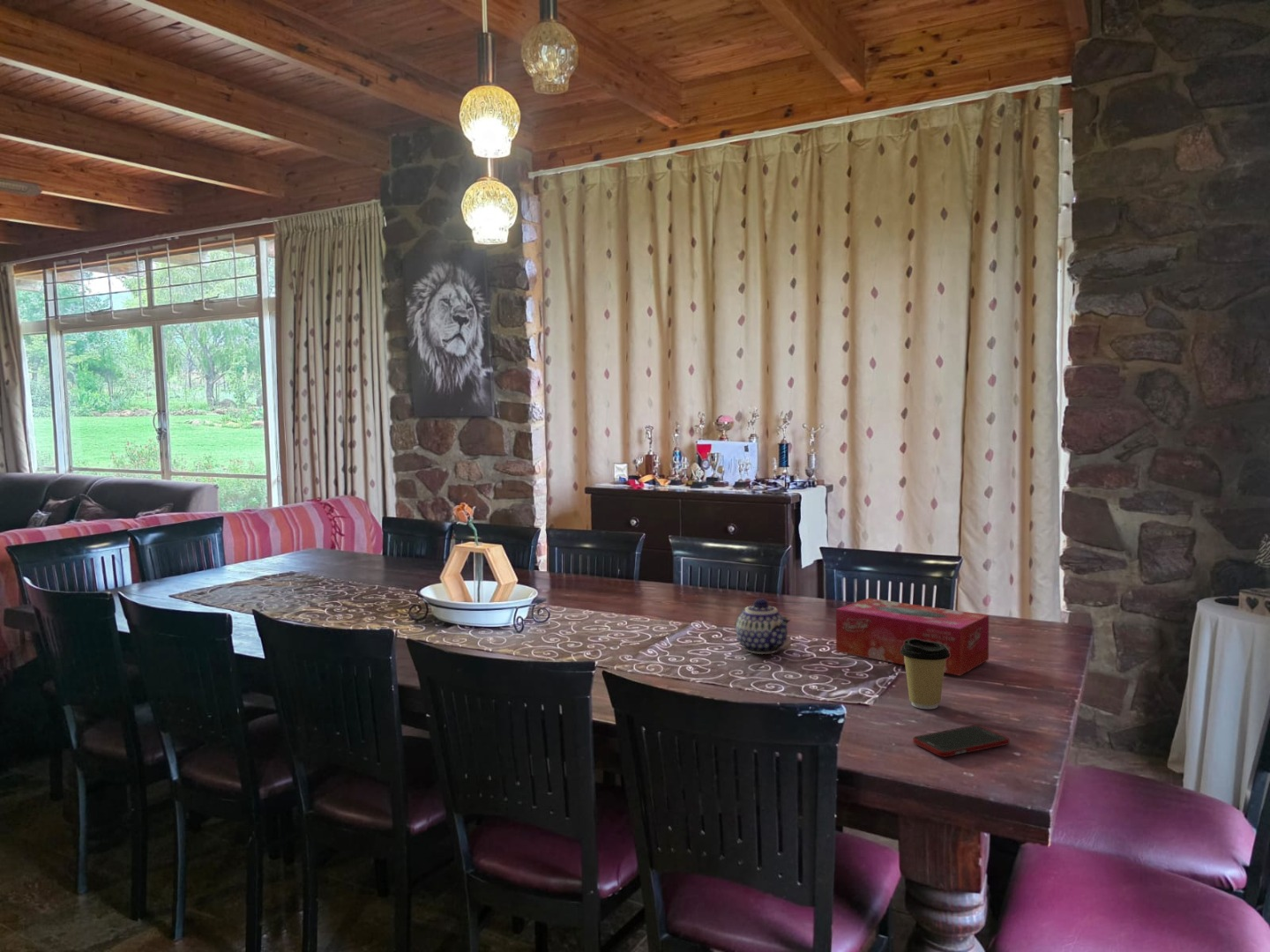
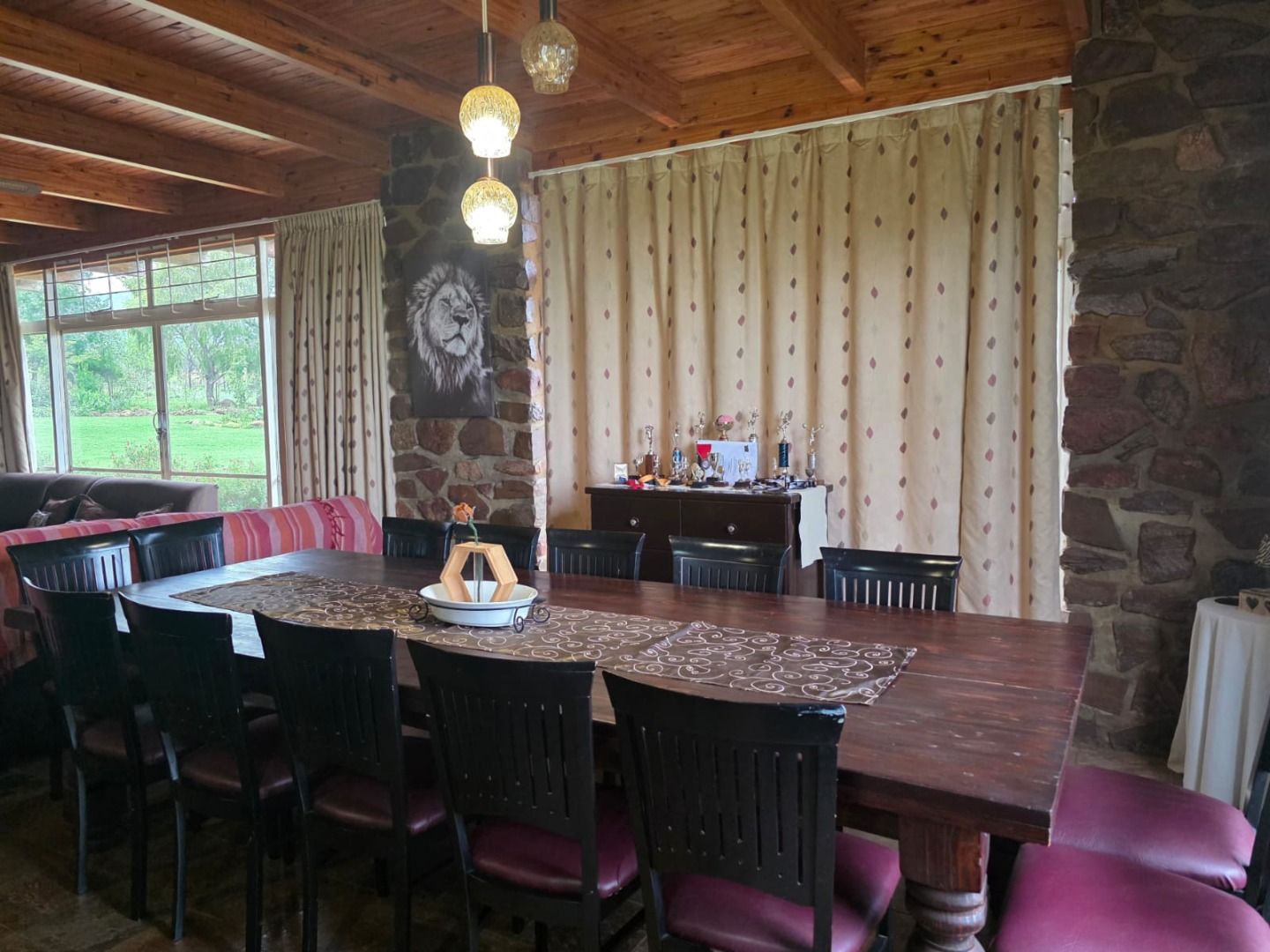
- teapot (762, 624)
- tissue box (910, 634)
- coffee cup (924, 673)
- cell phone (960, 740)
